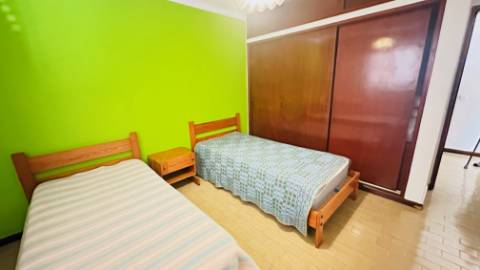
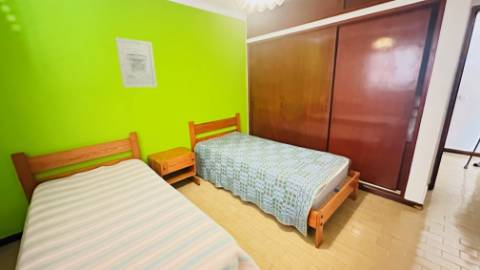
+ wall art (137, 64)
